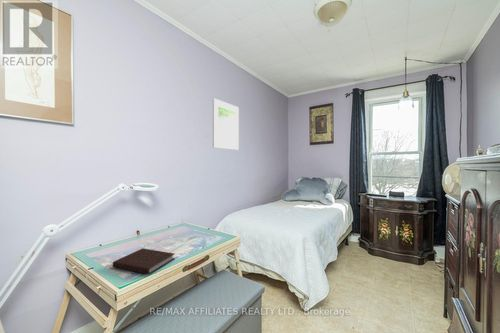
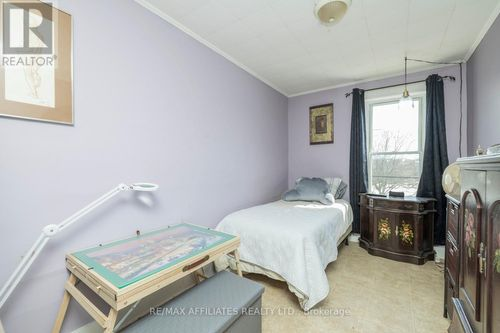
- notebook (145, 260)
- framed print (226, 126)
